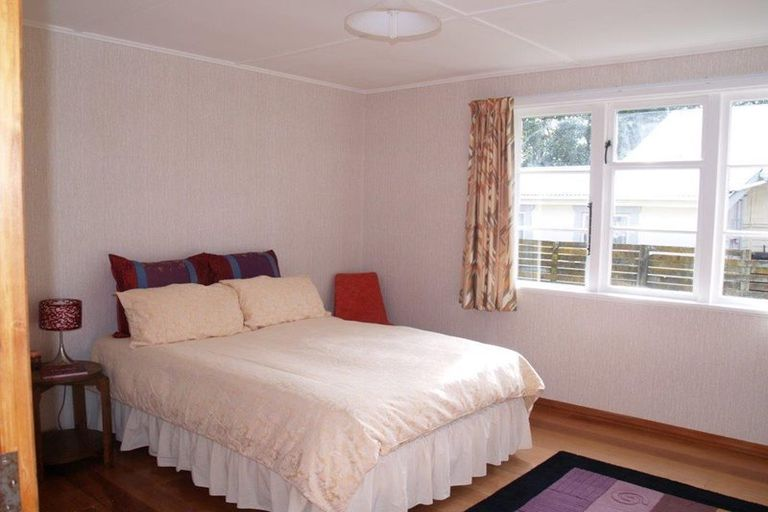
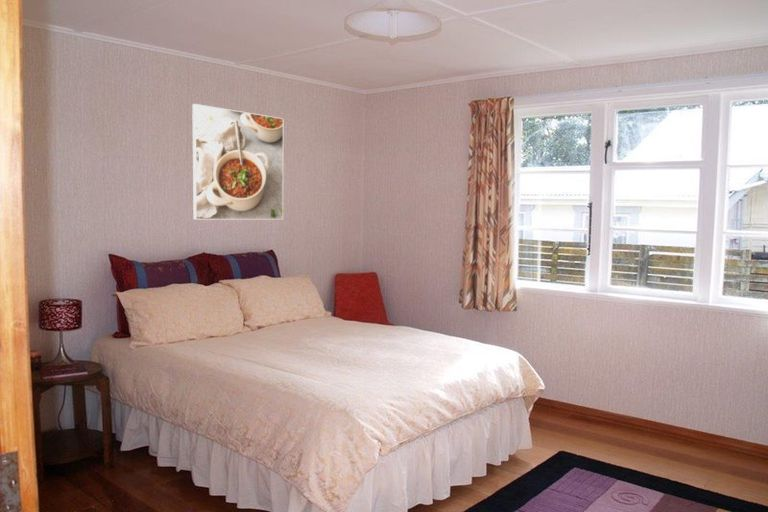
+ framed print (240, 166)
